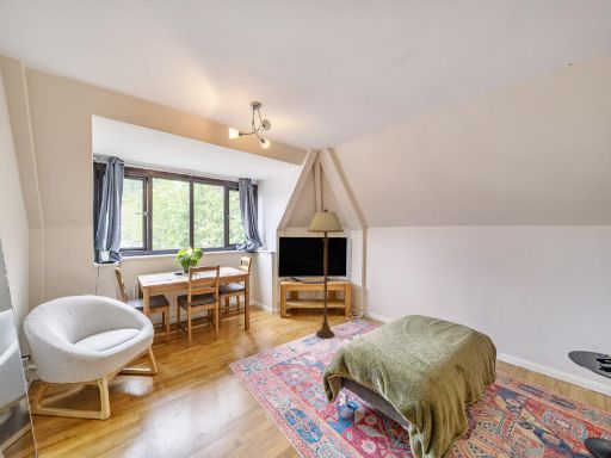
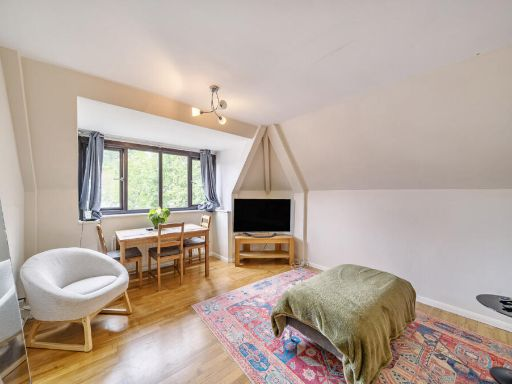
- floor lamp (325, 272)
